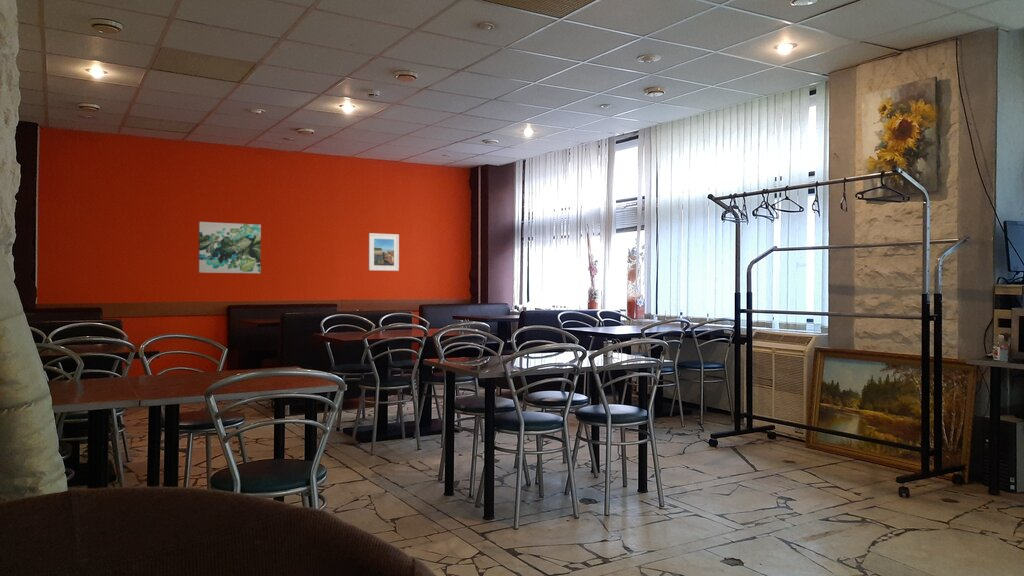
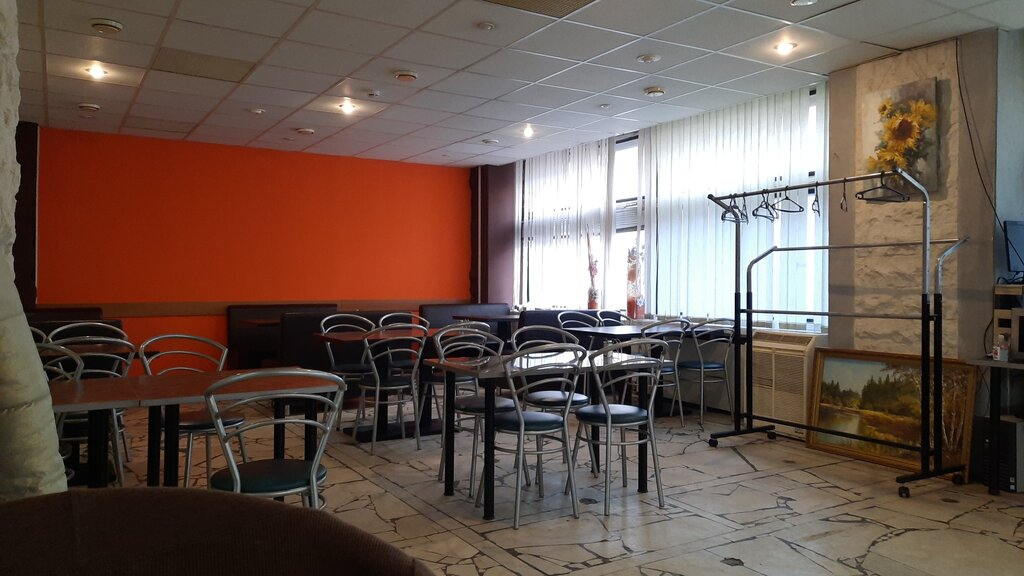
- wall art (230, 248)
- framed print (383, 252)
